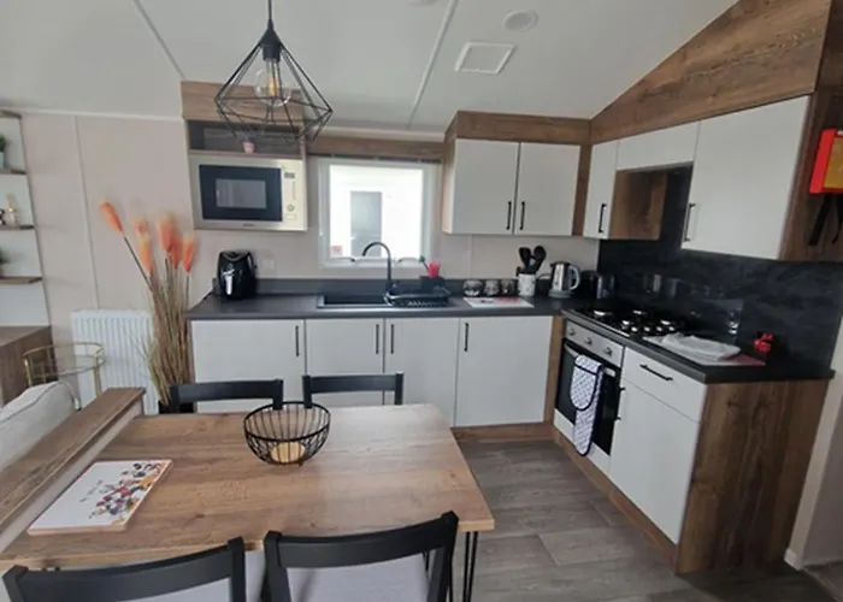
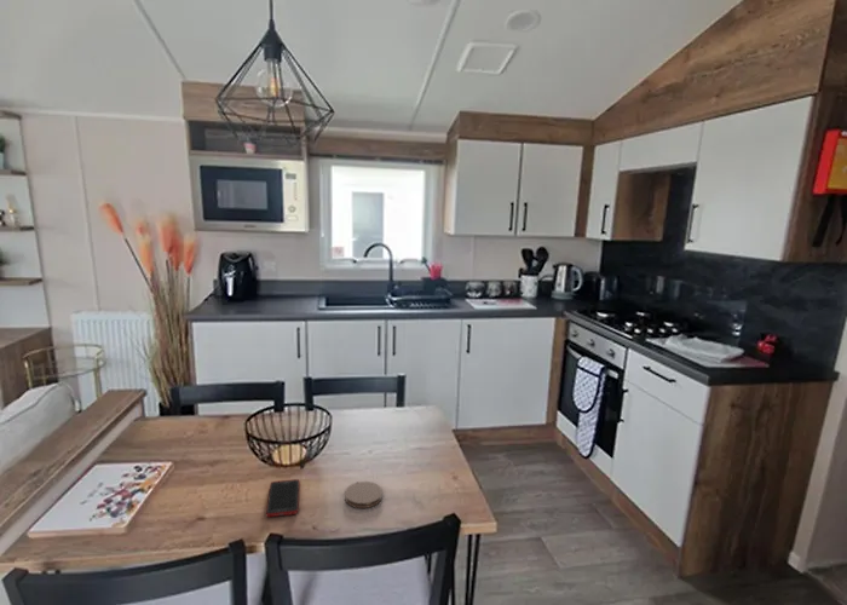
+ coaster (363, 494)
+ cell phone (283, 496)
